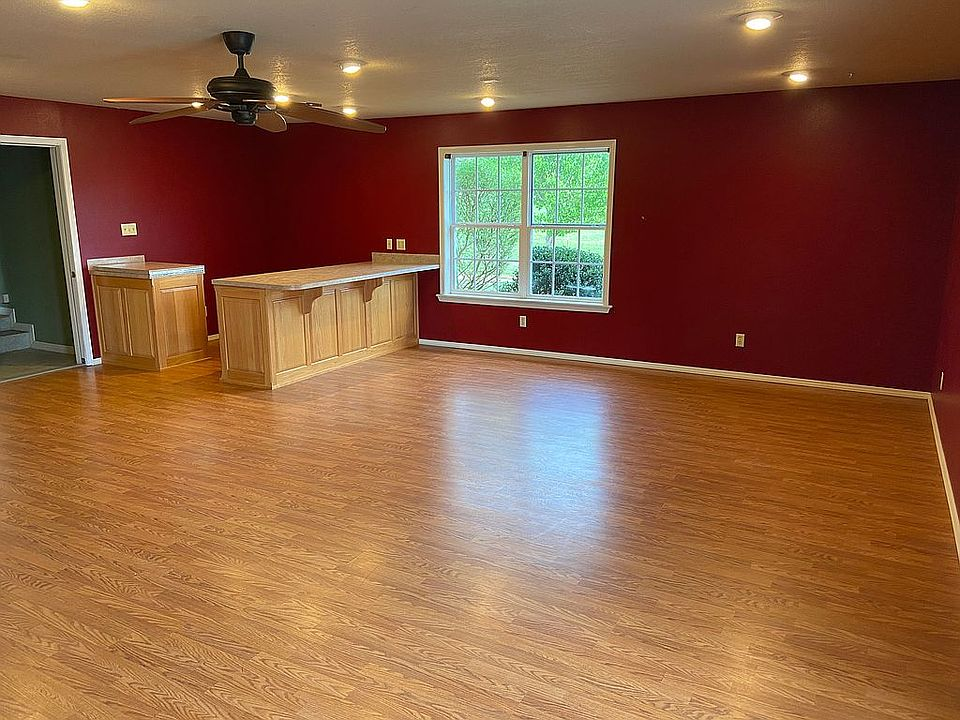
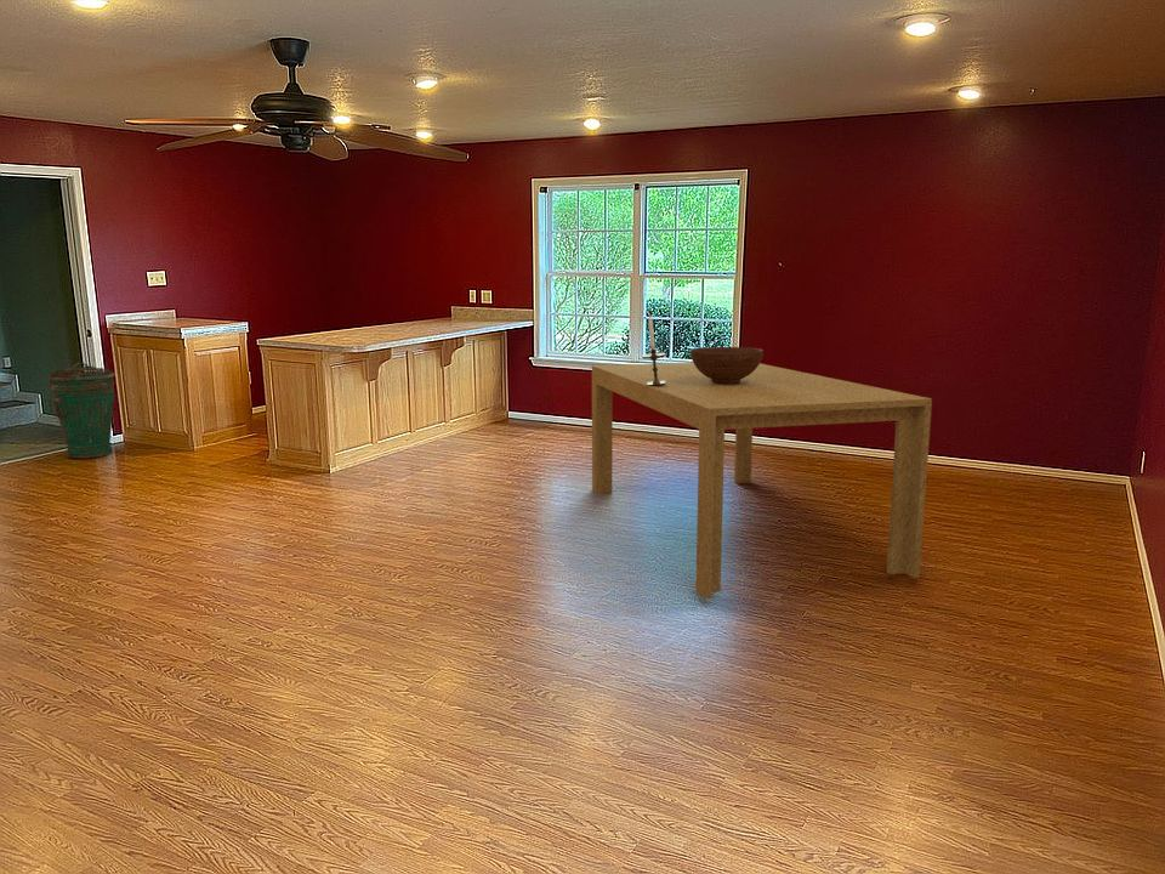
+ trash can (85, 409)
+ fruit bowl (726, 365)
+ dining table (735, 455)
+ candlestick (657, 348)
